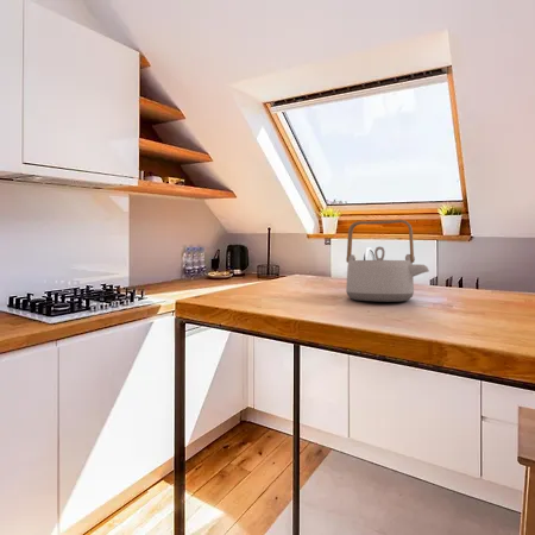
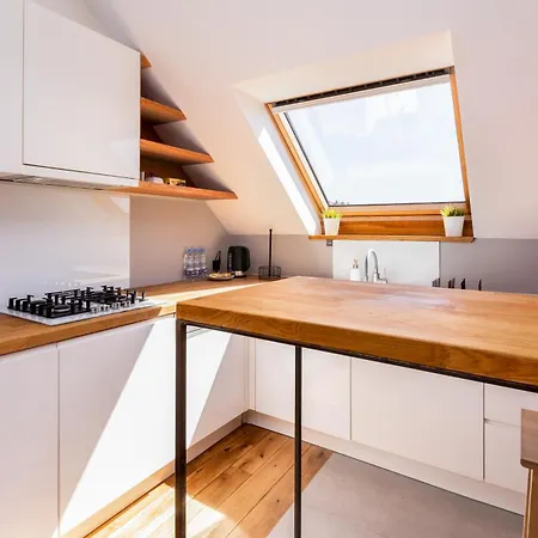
- teapot (385, 260)
